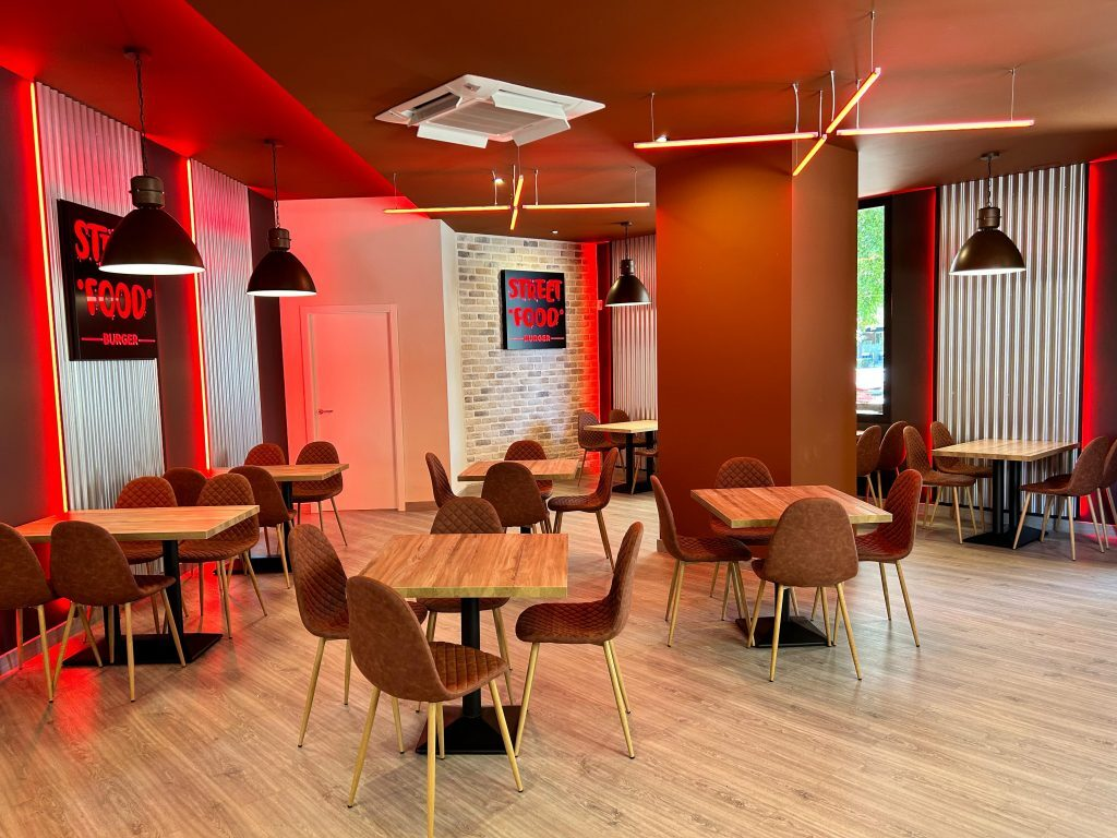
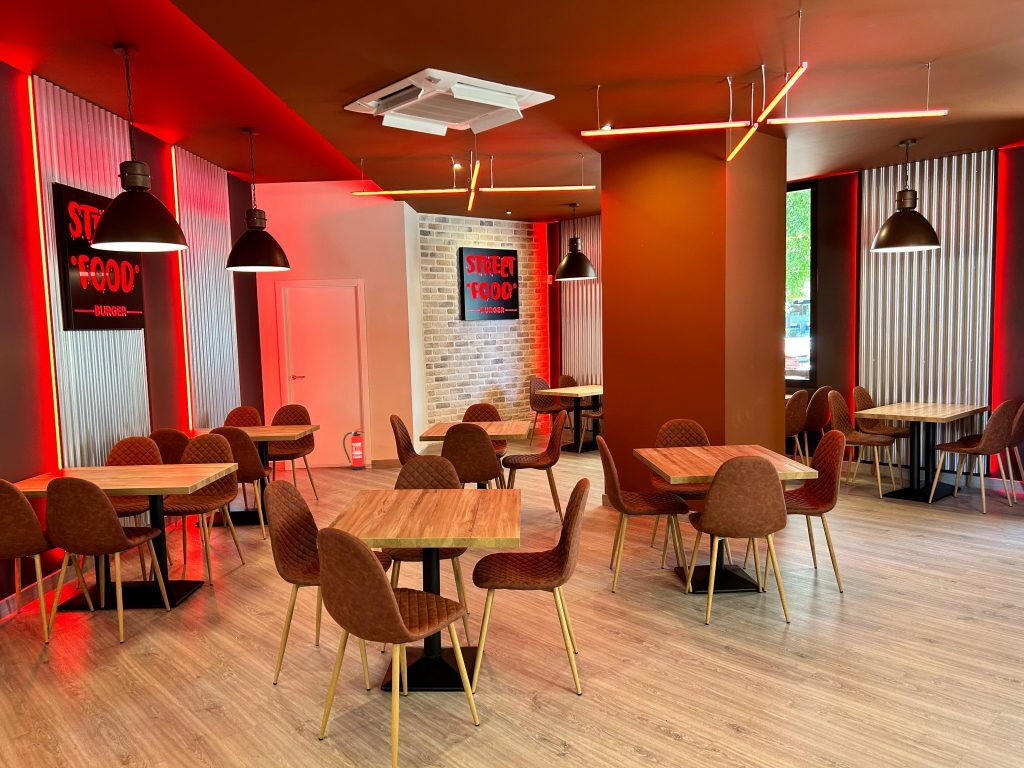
+ fire extinguisher (354, 448)
